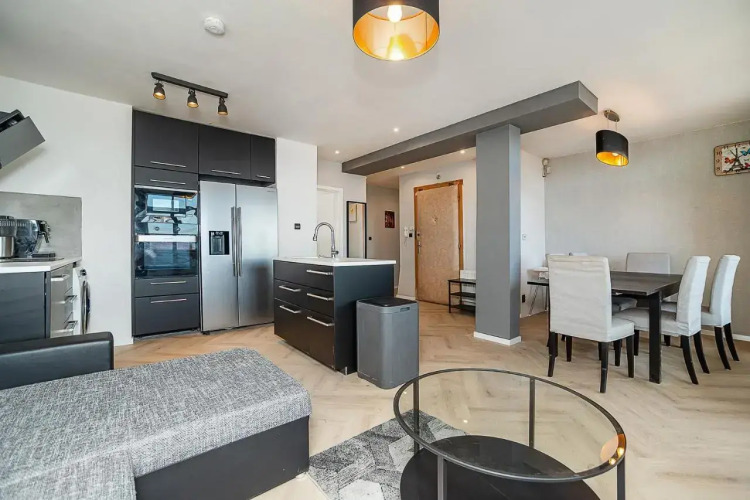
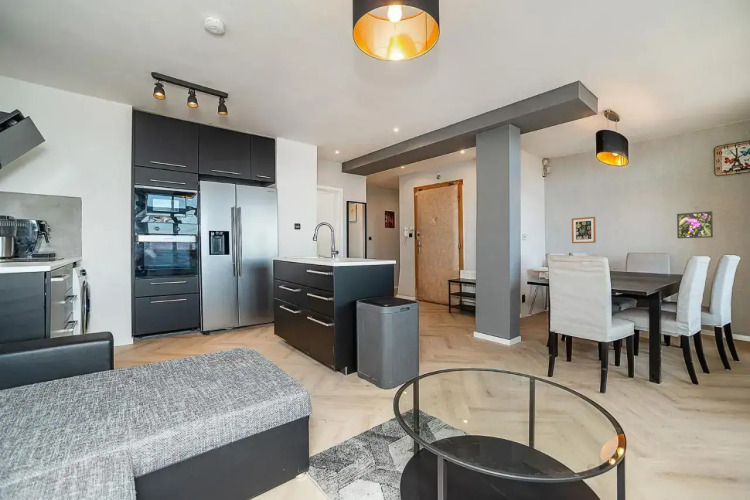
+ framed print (694, 225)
+ wall art (583, 230)
